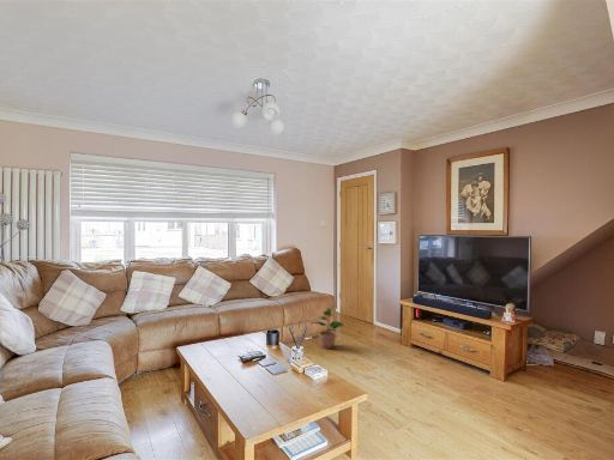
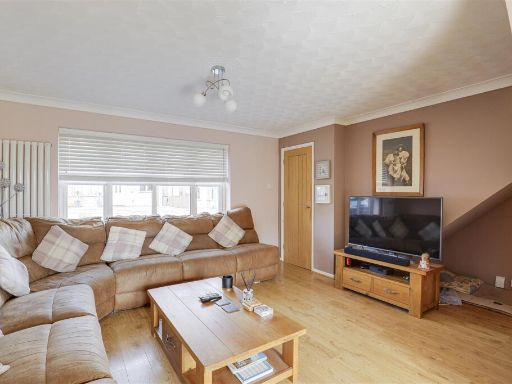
- potted plant (327, 327)
